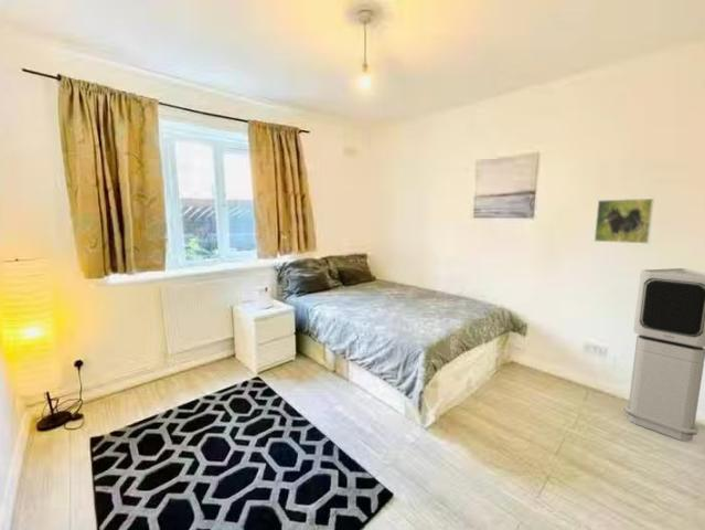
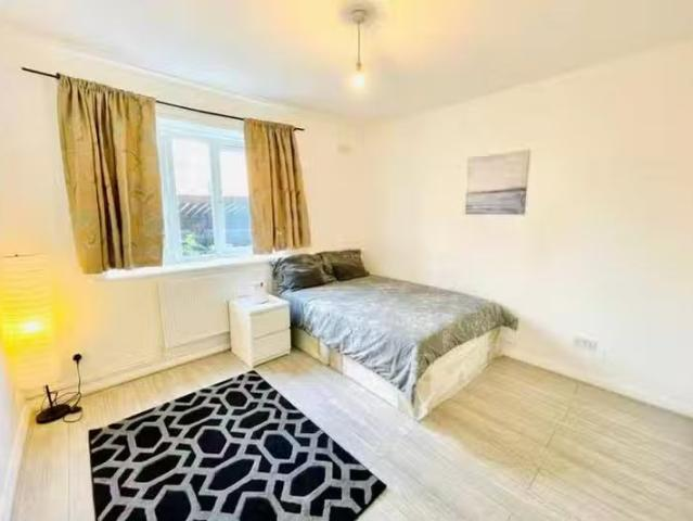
- air purifier (670, 348)
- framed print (622, 221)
